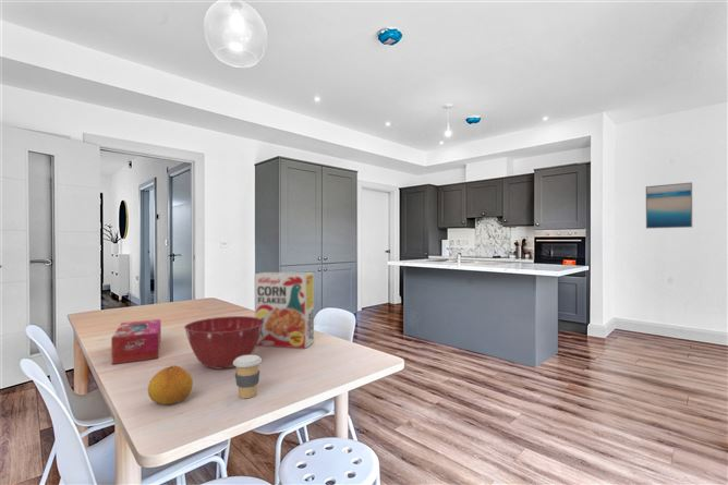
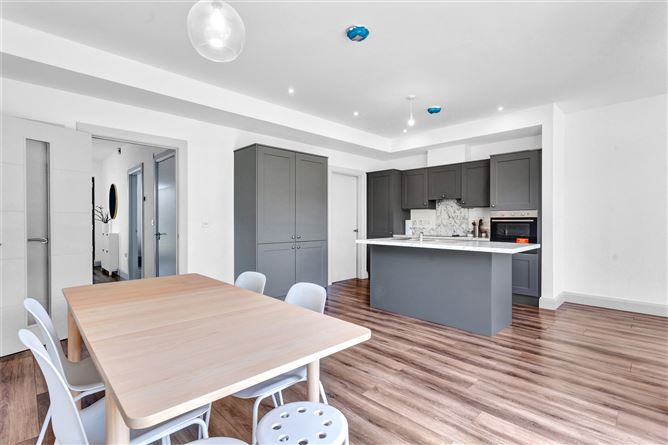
- wall art (668, 206)
- mixing bowl (226, 342)
- fruit (171, 383)
- cereal box (284, 308)
- coffee cup (247, 376)
- tissue box (138, 339)
